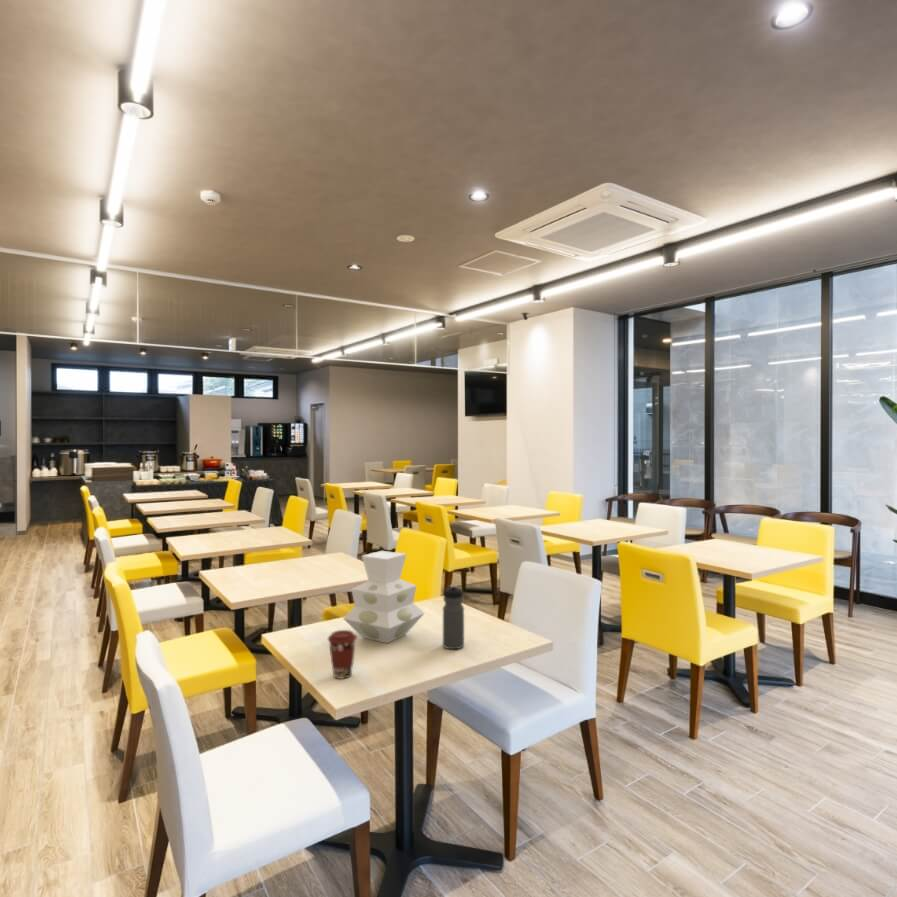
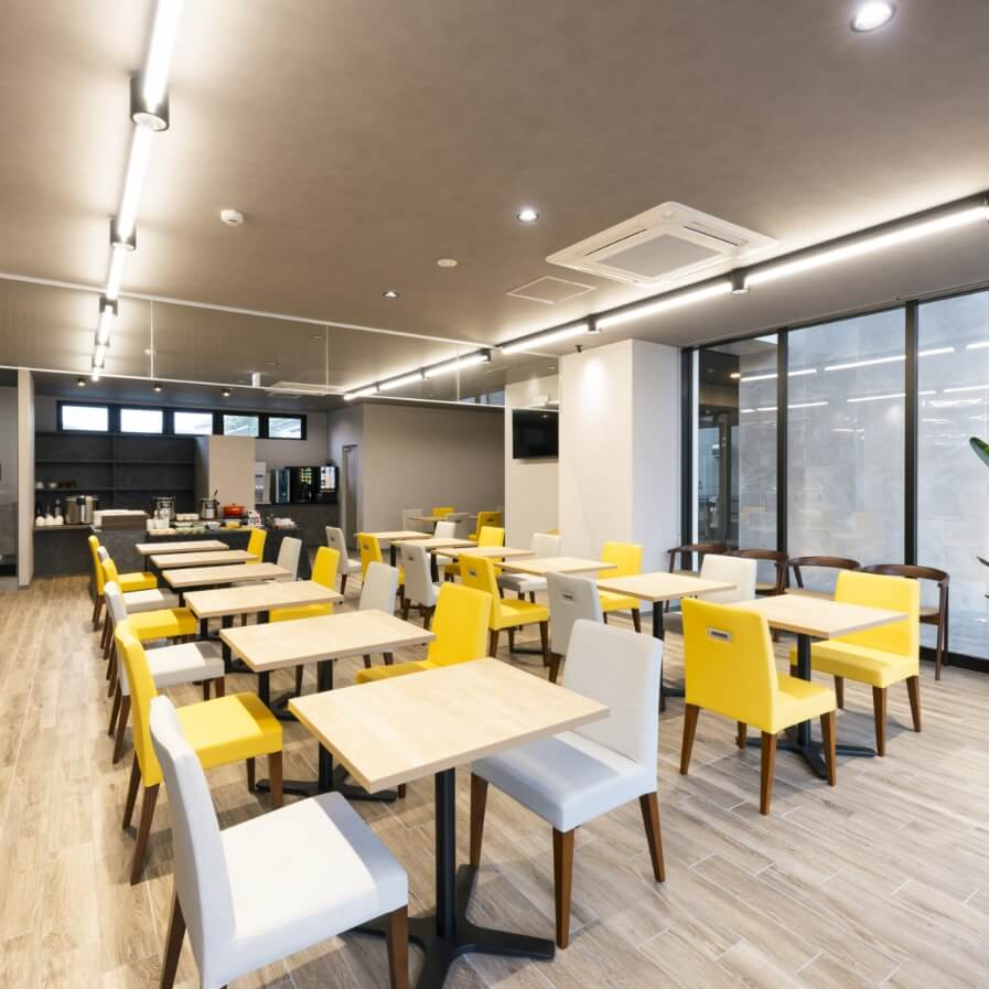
- vase (384, 595)
- water bottle (453, 615)
- coffee cup (342, 654)
